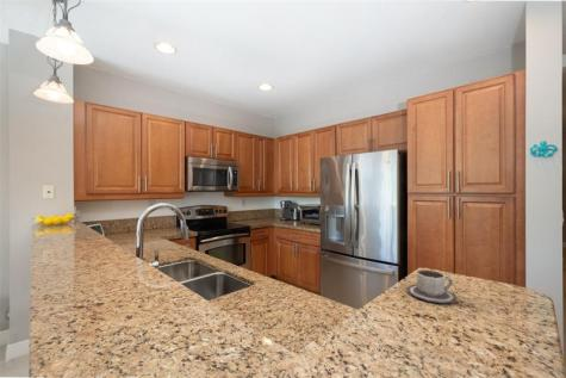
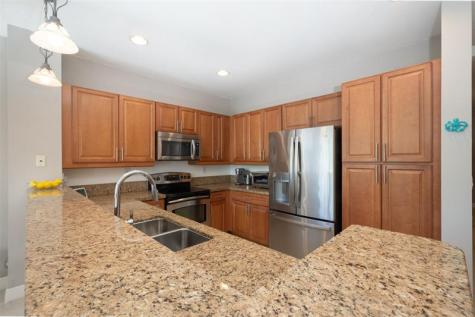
- cup (430, 284)
